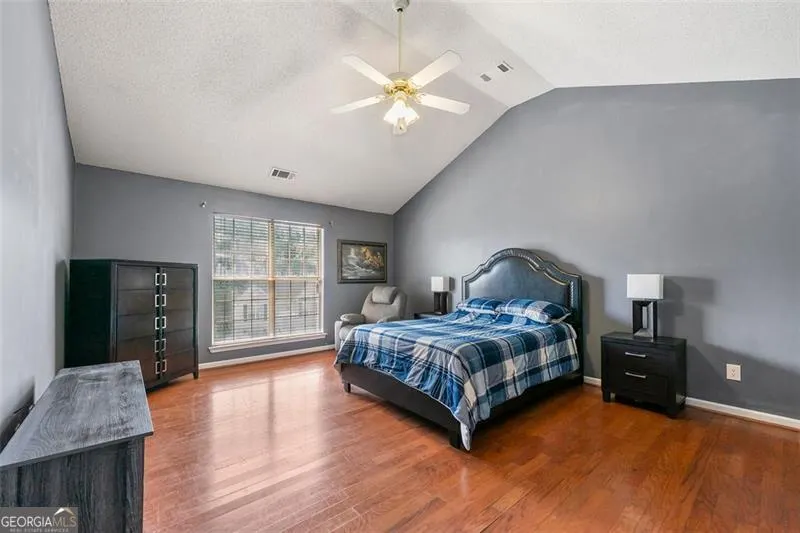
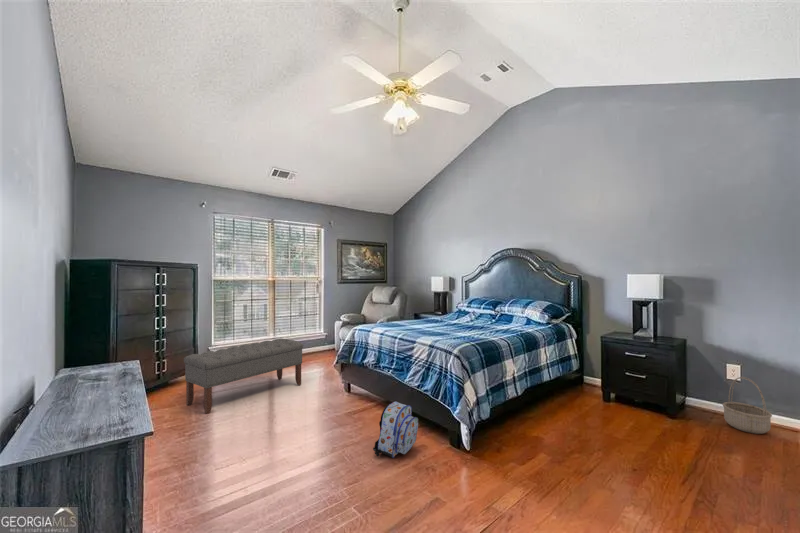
+ bench (248, 370)
+ backpack (397, 427)
+ basket (746, 404)
